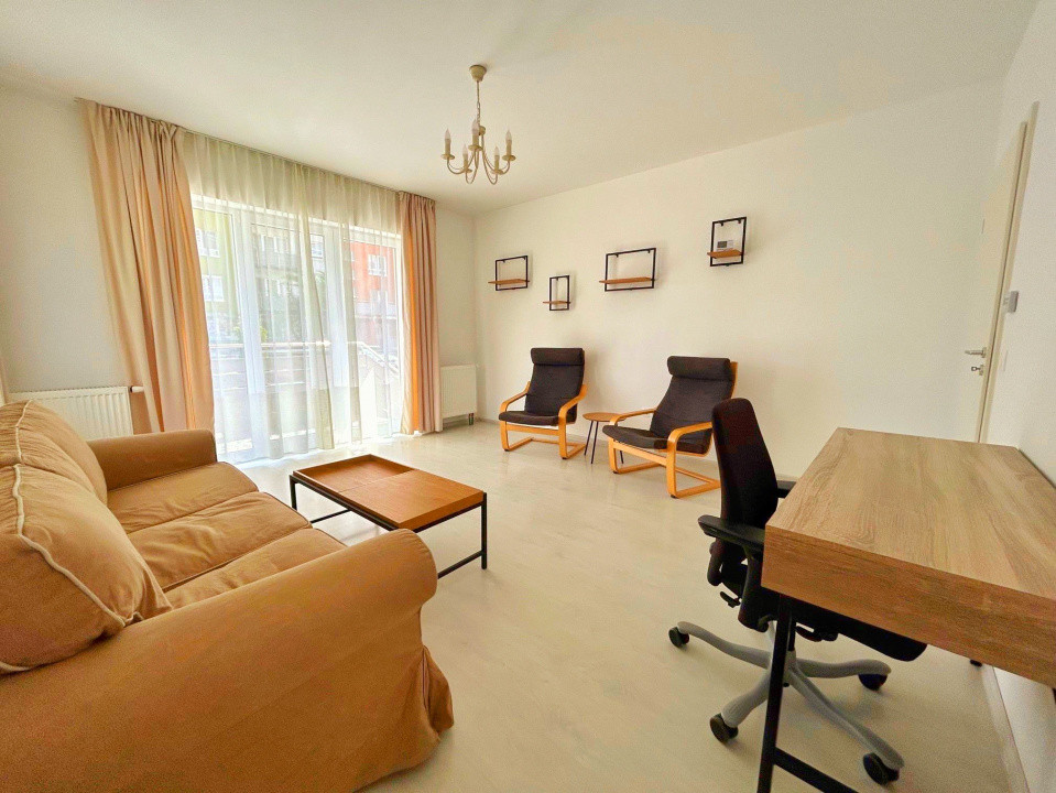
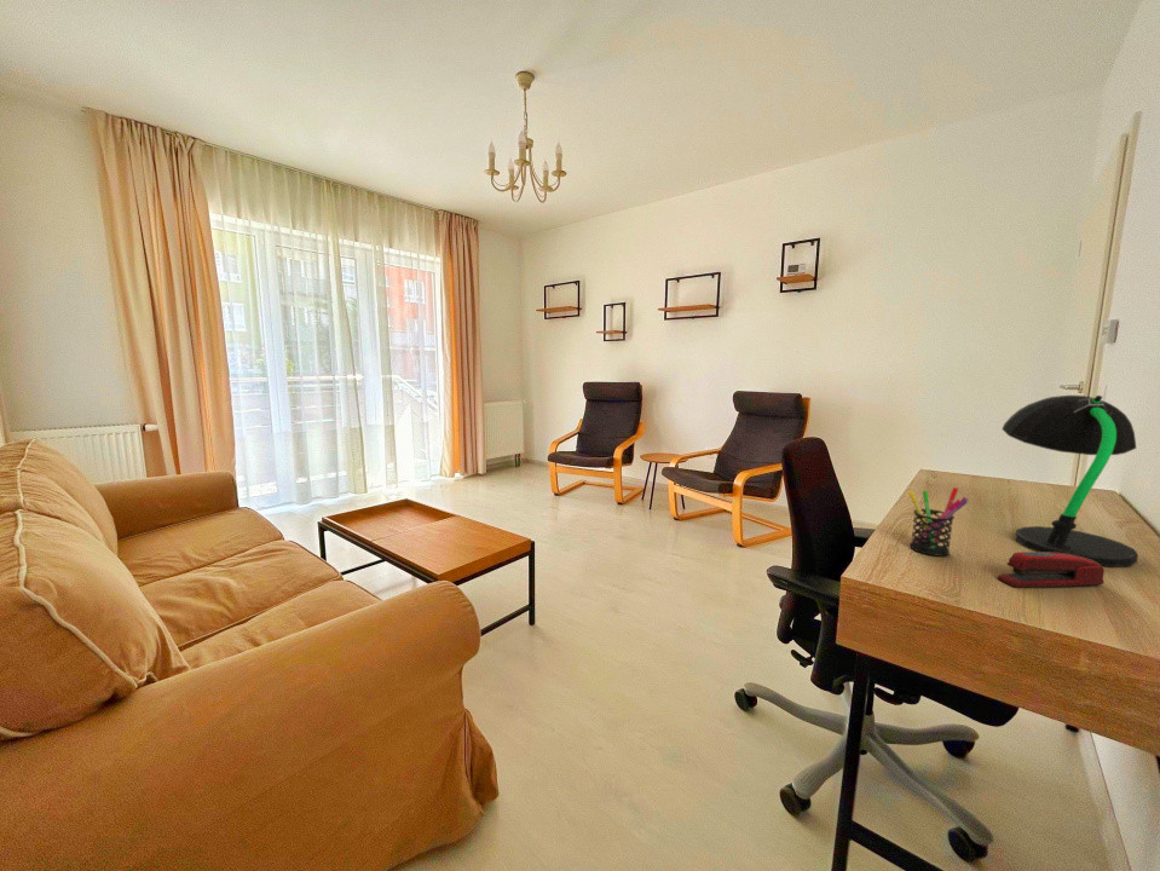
+ stapler (1052, 566)
+ desk lamp (1064, 451)
+ pen holder (933, 518)
